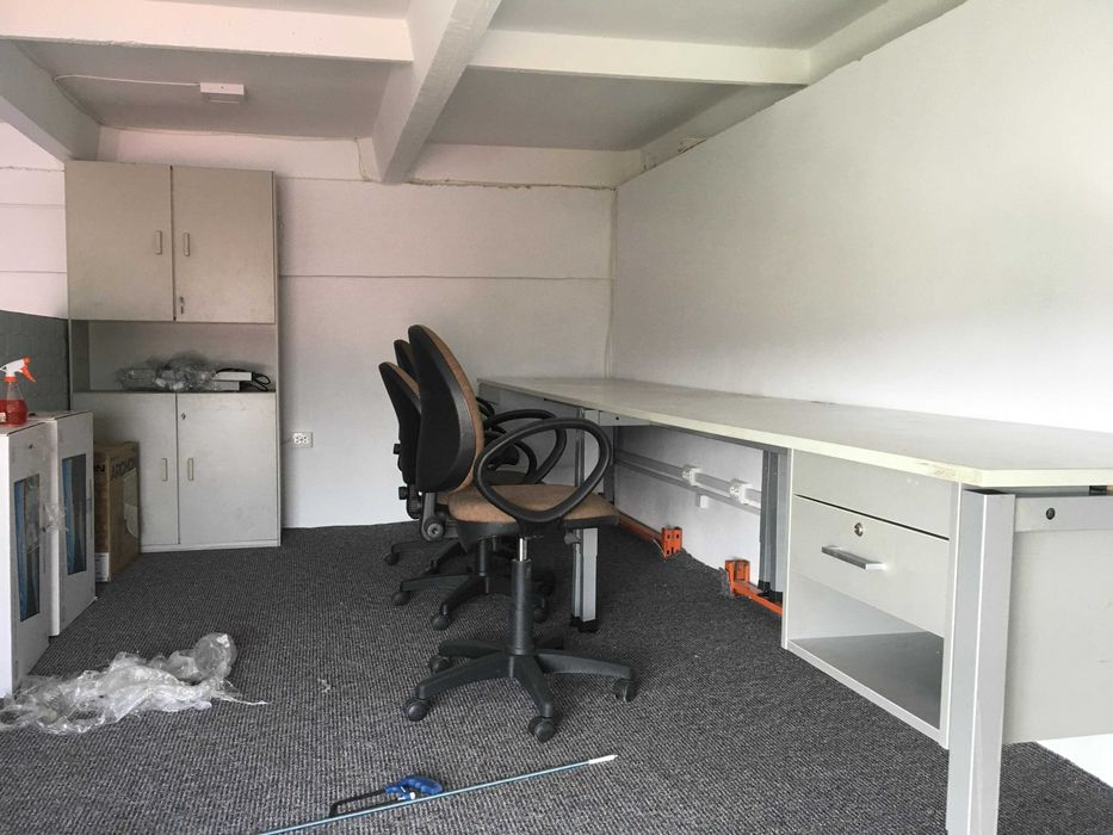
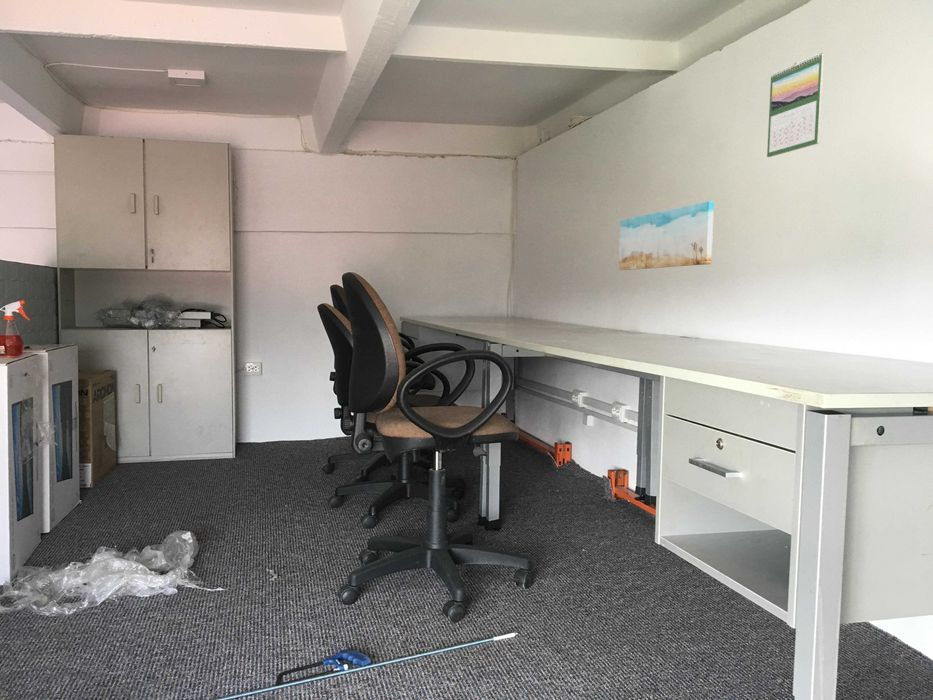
+ calendar (794, 106)
+ wall art (662, 239)
